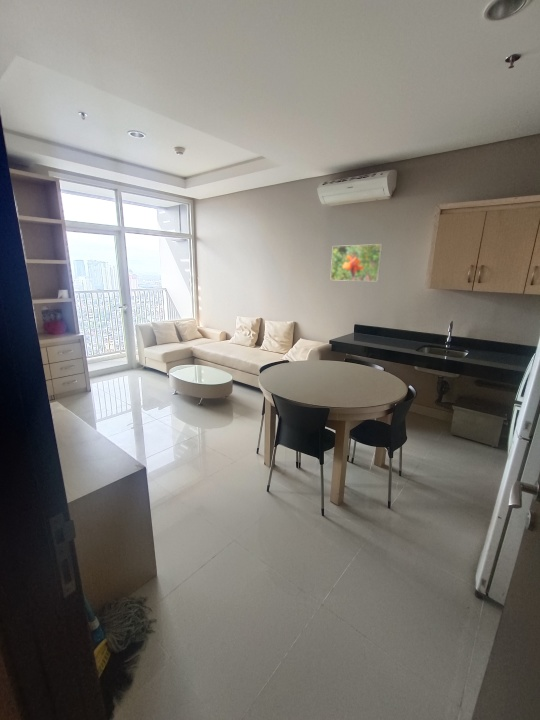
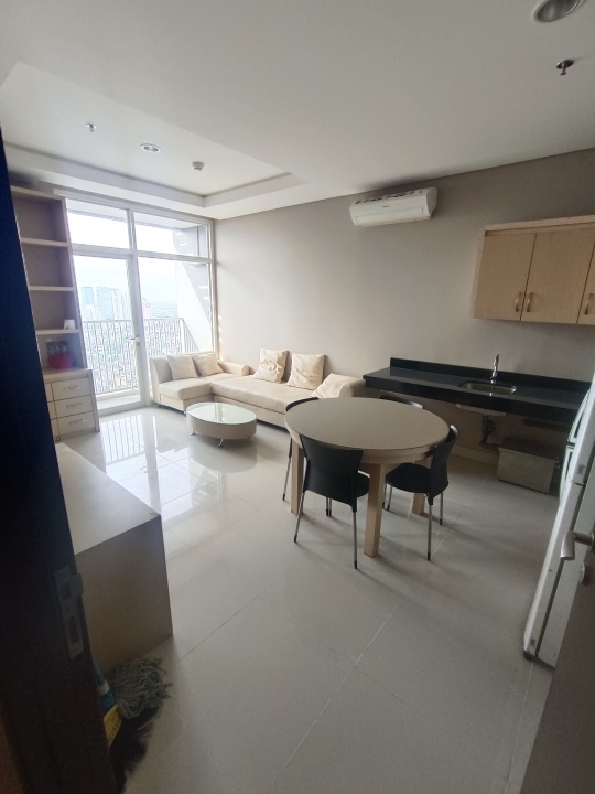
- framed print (354, 263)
